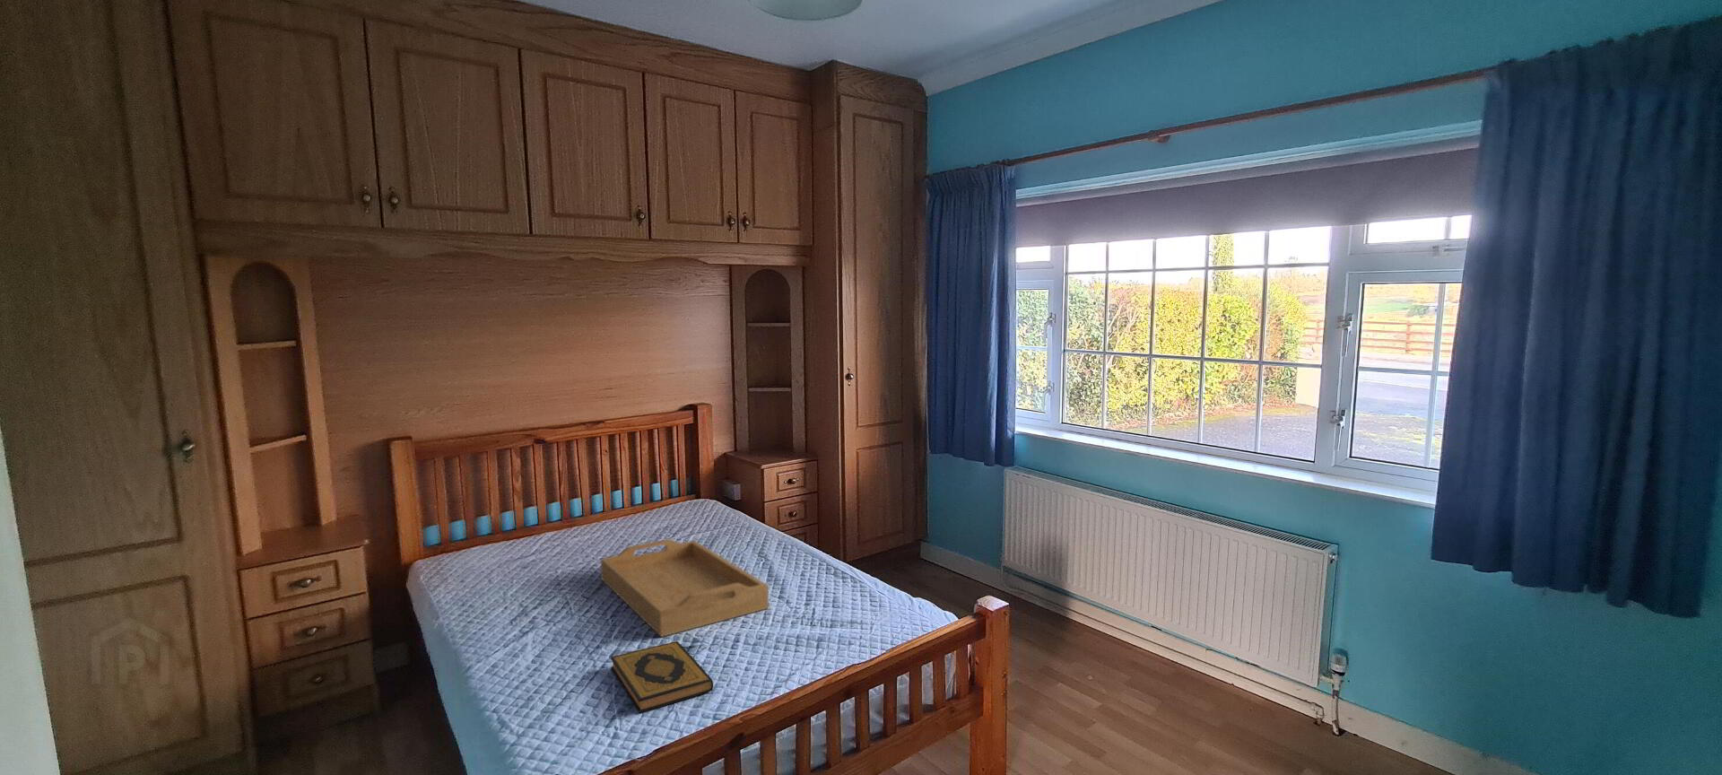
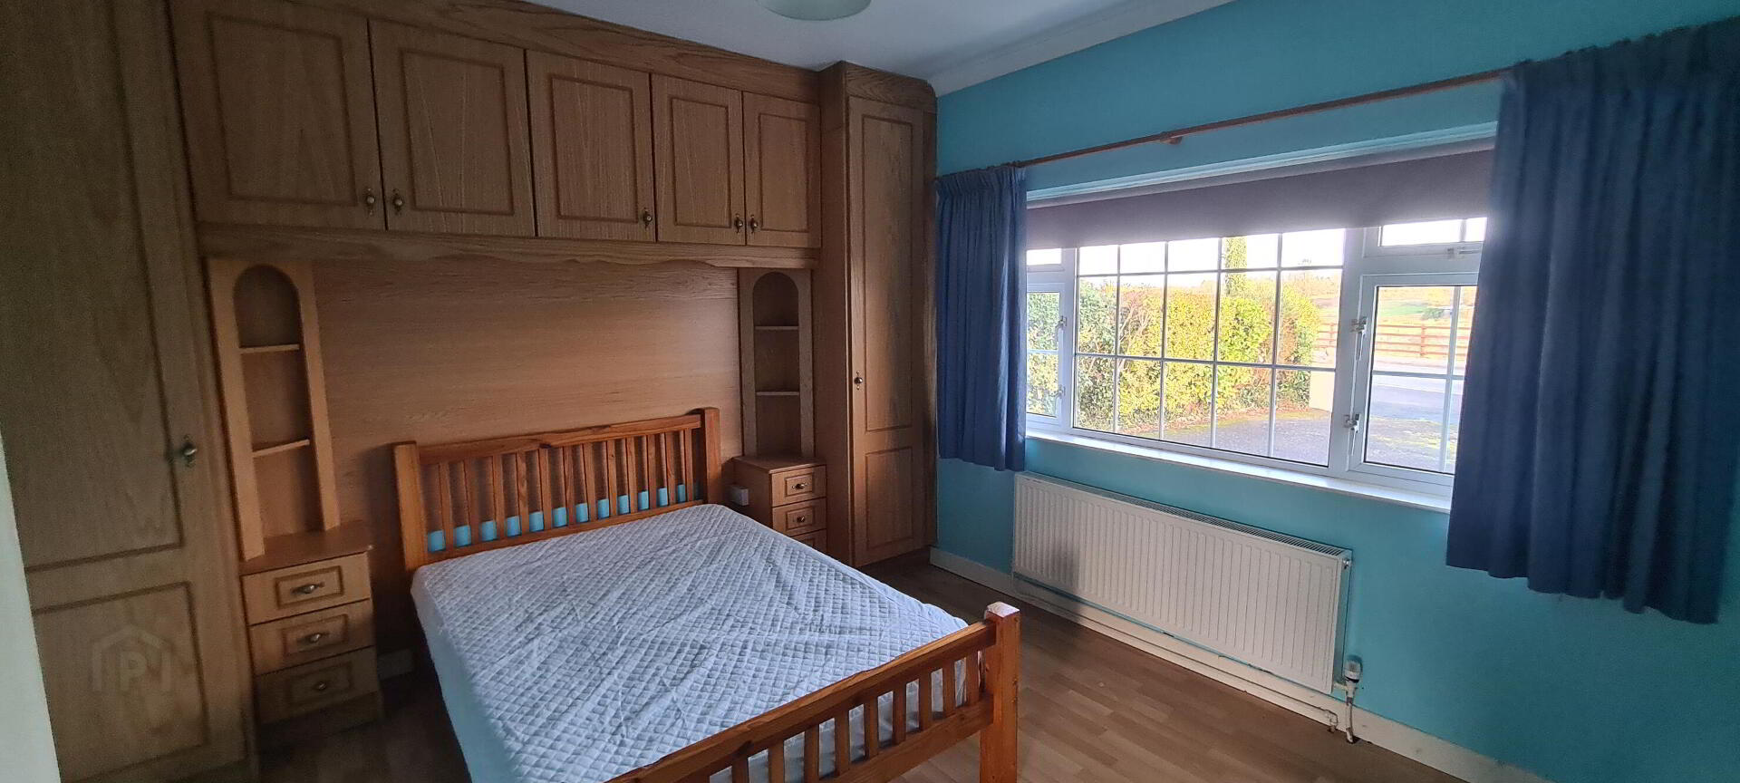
- serving tray (680, 579)
- hardback book (660, 674)
